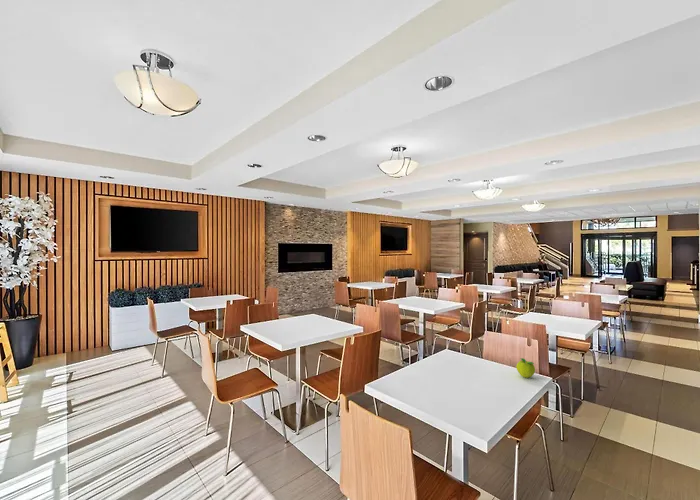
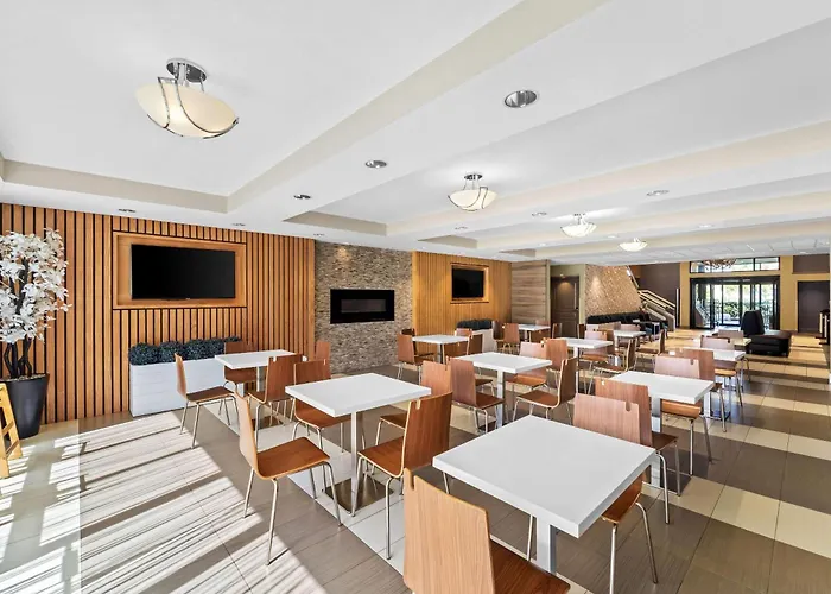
- fruit (525, 368)
